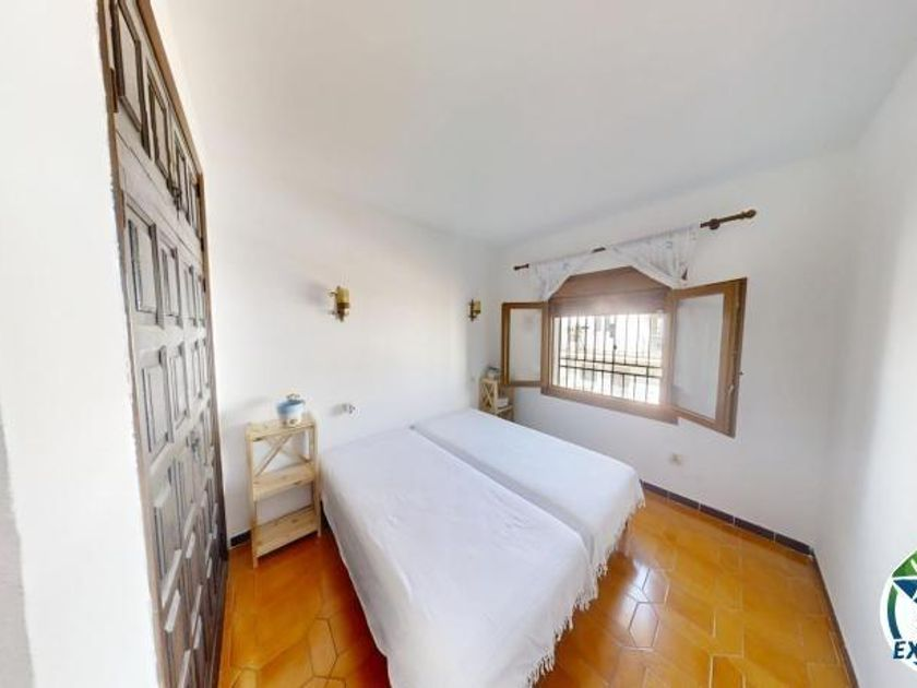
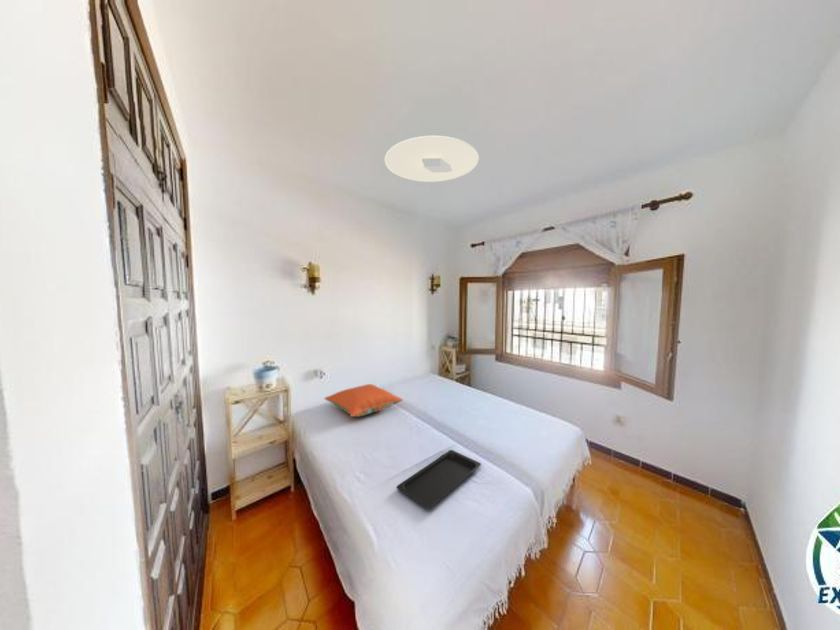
+ ceiling light (431, 157)
+ pillow (363, 399)
+ serving tray (441, 476)
